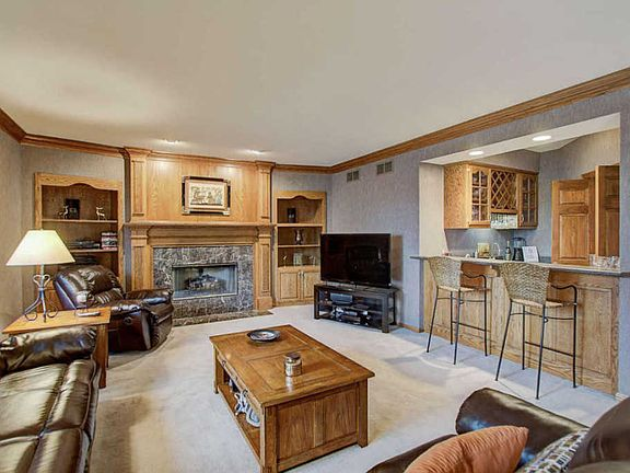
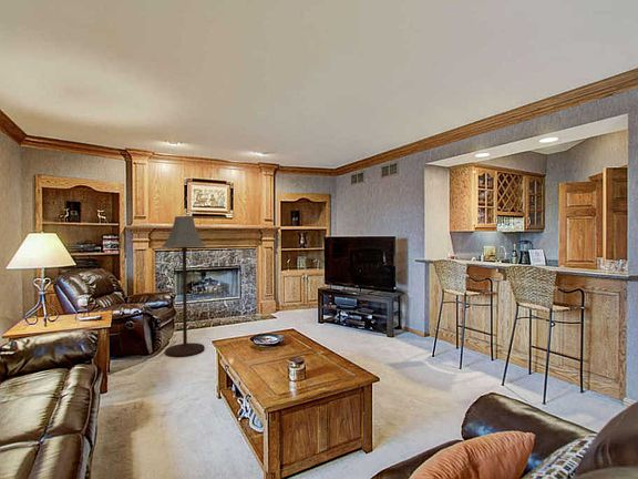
+ floor lamp (184, 284)
